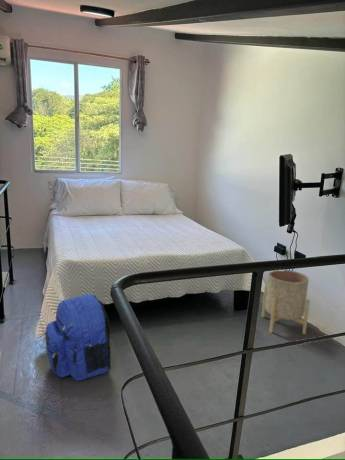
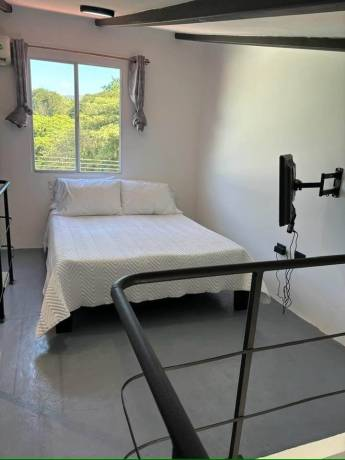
- backpack (78, 334)
- planter (285, 300)
